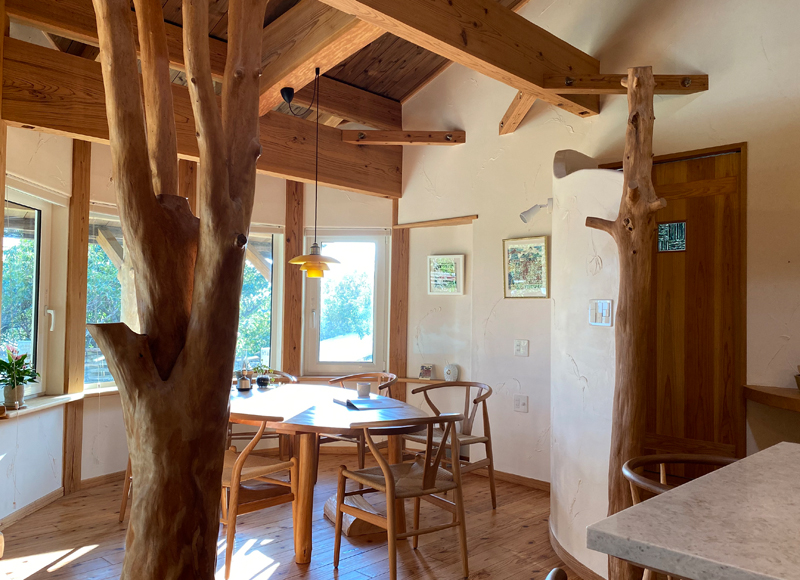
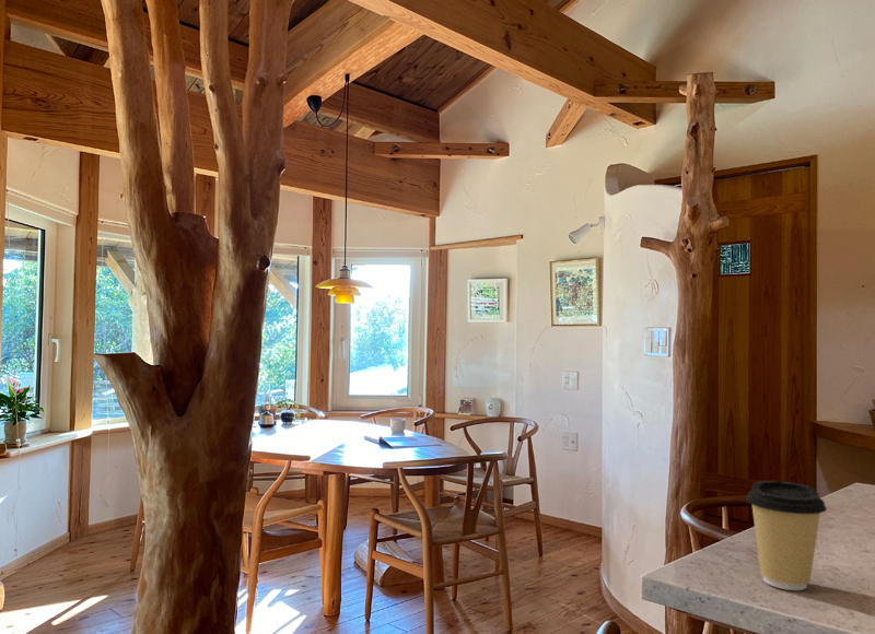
+ coffee cup (784, 535)
